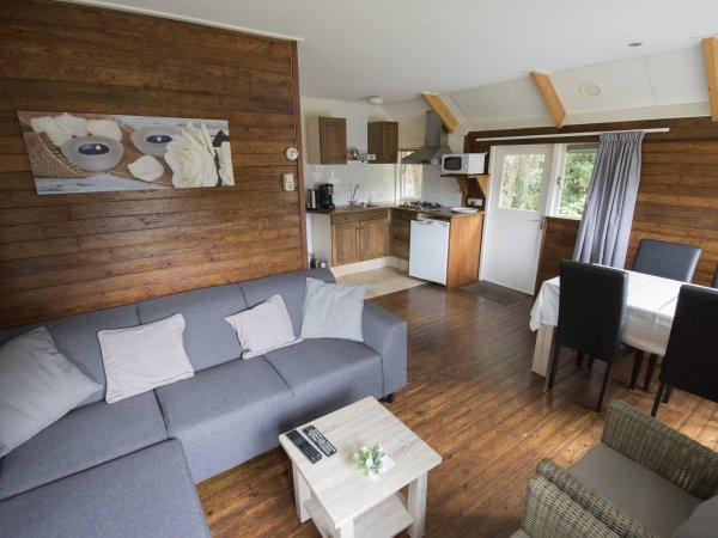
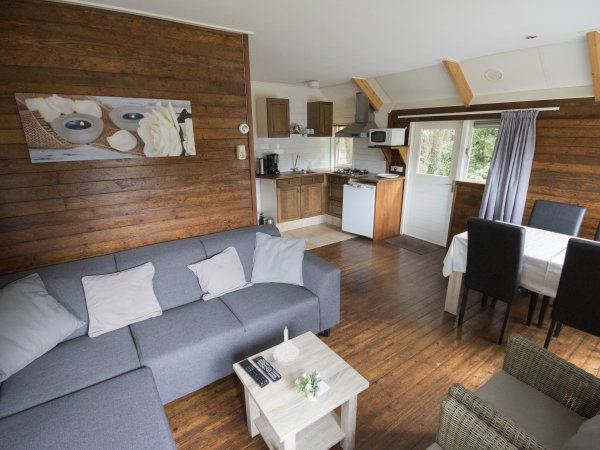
+ candle holder (286, 340)
